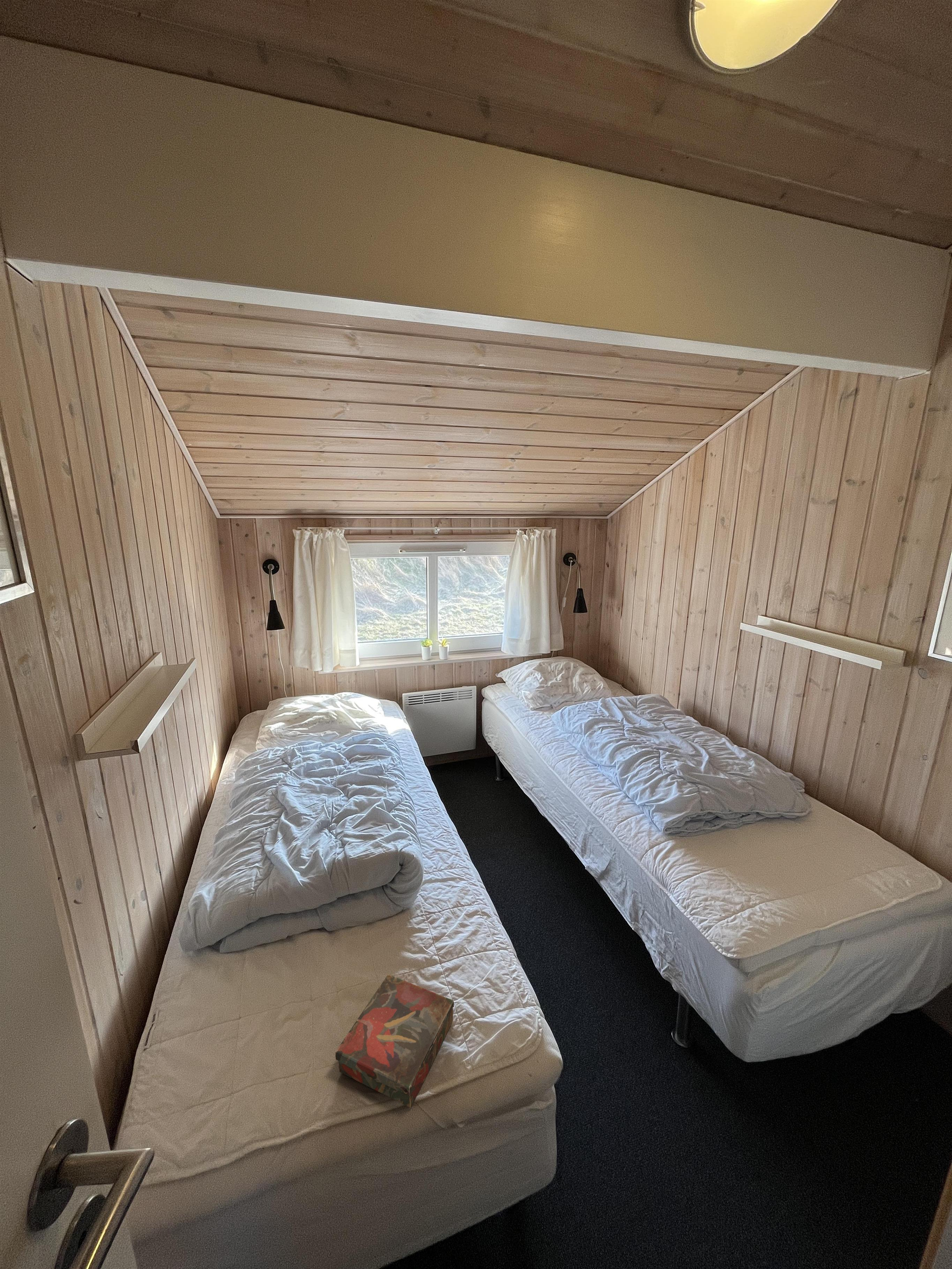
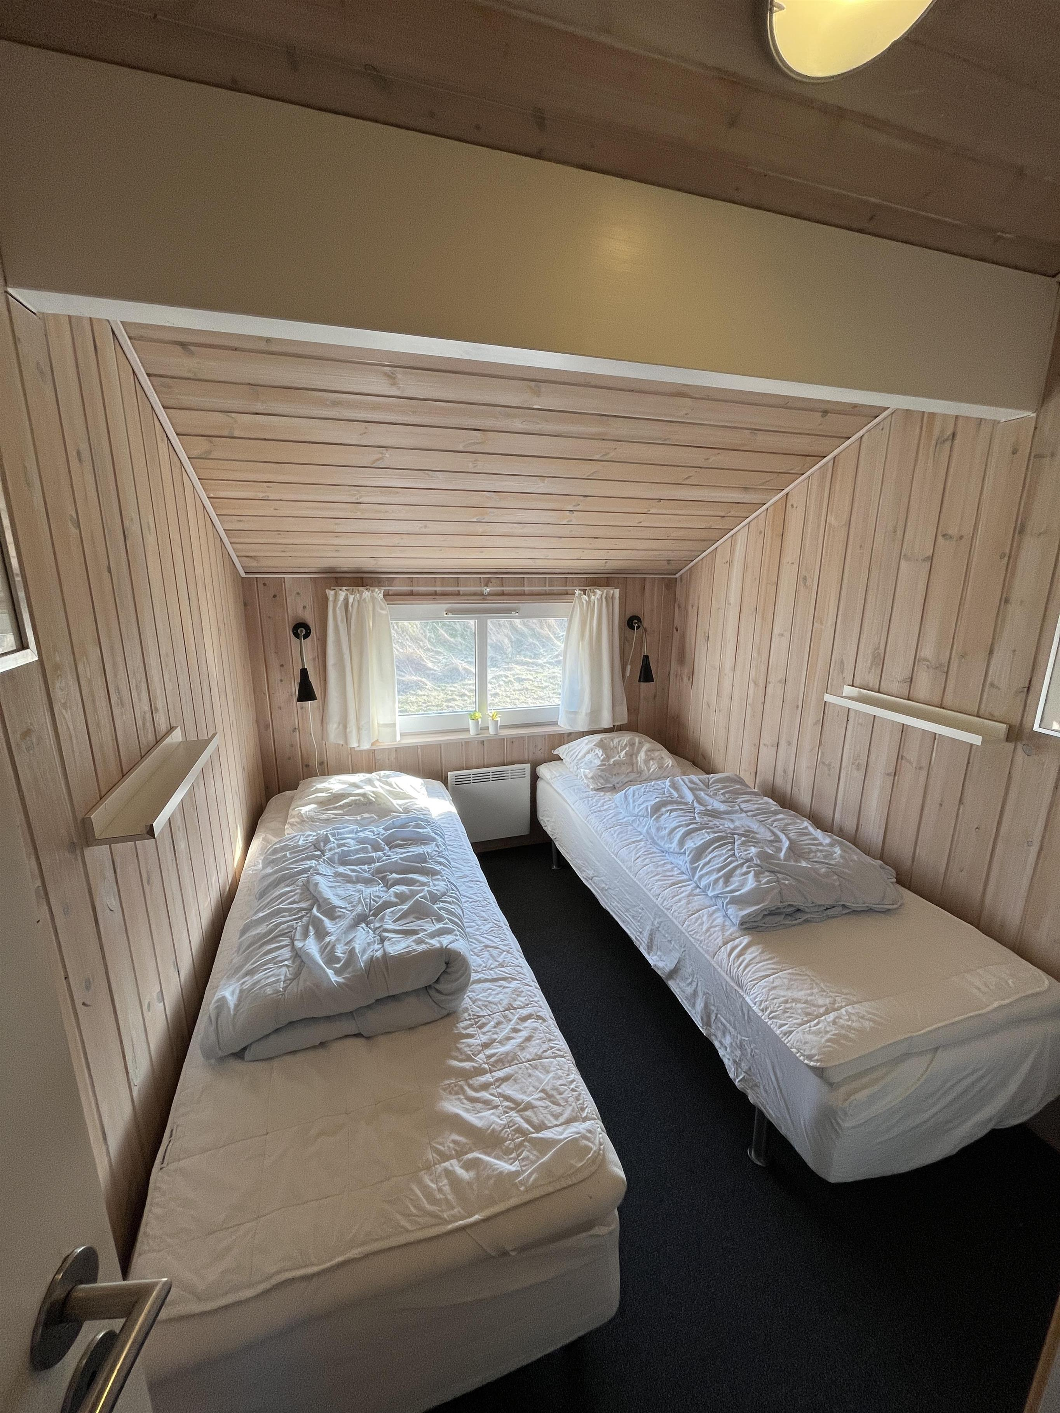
- book (398, 1034)
